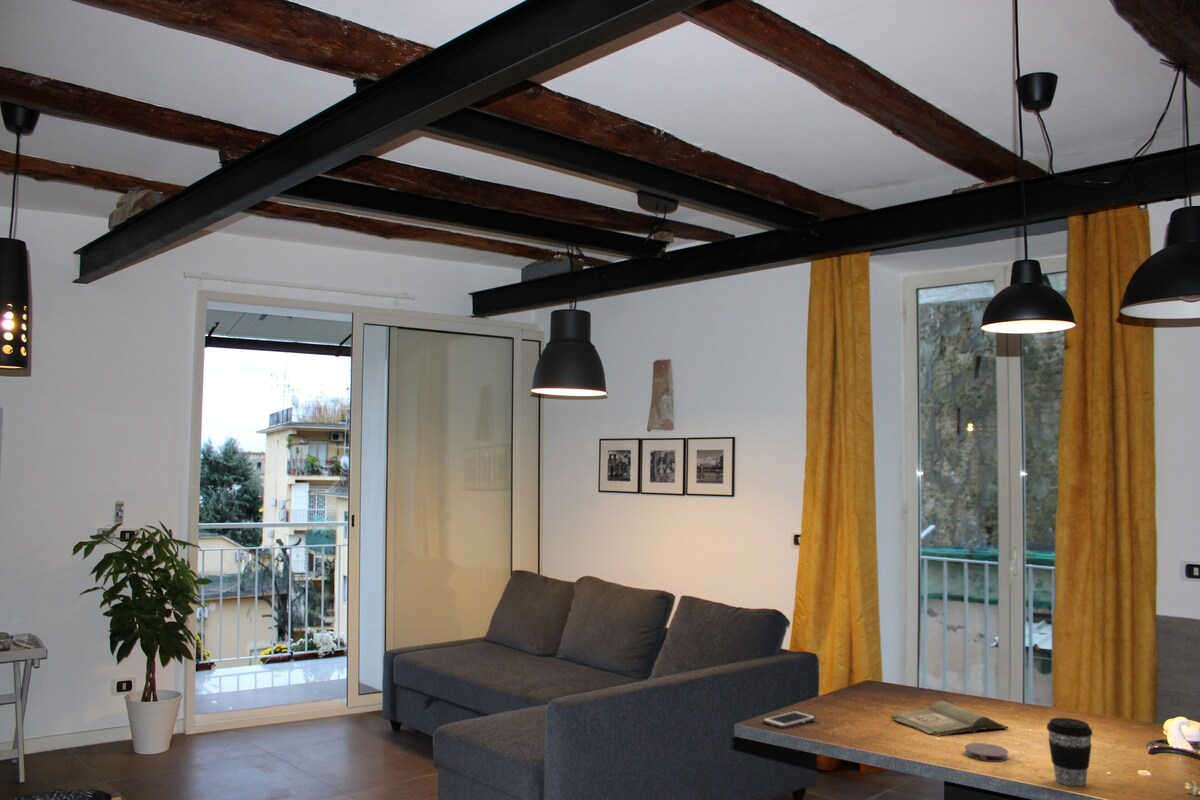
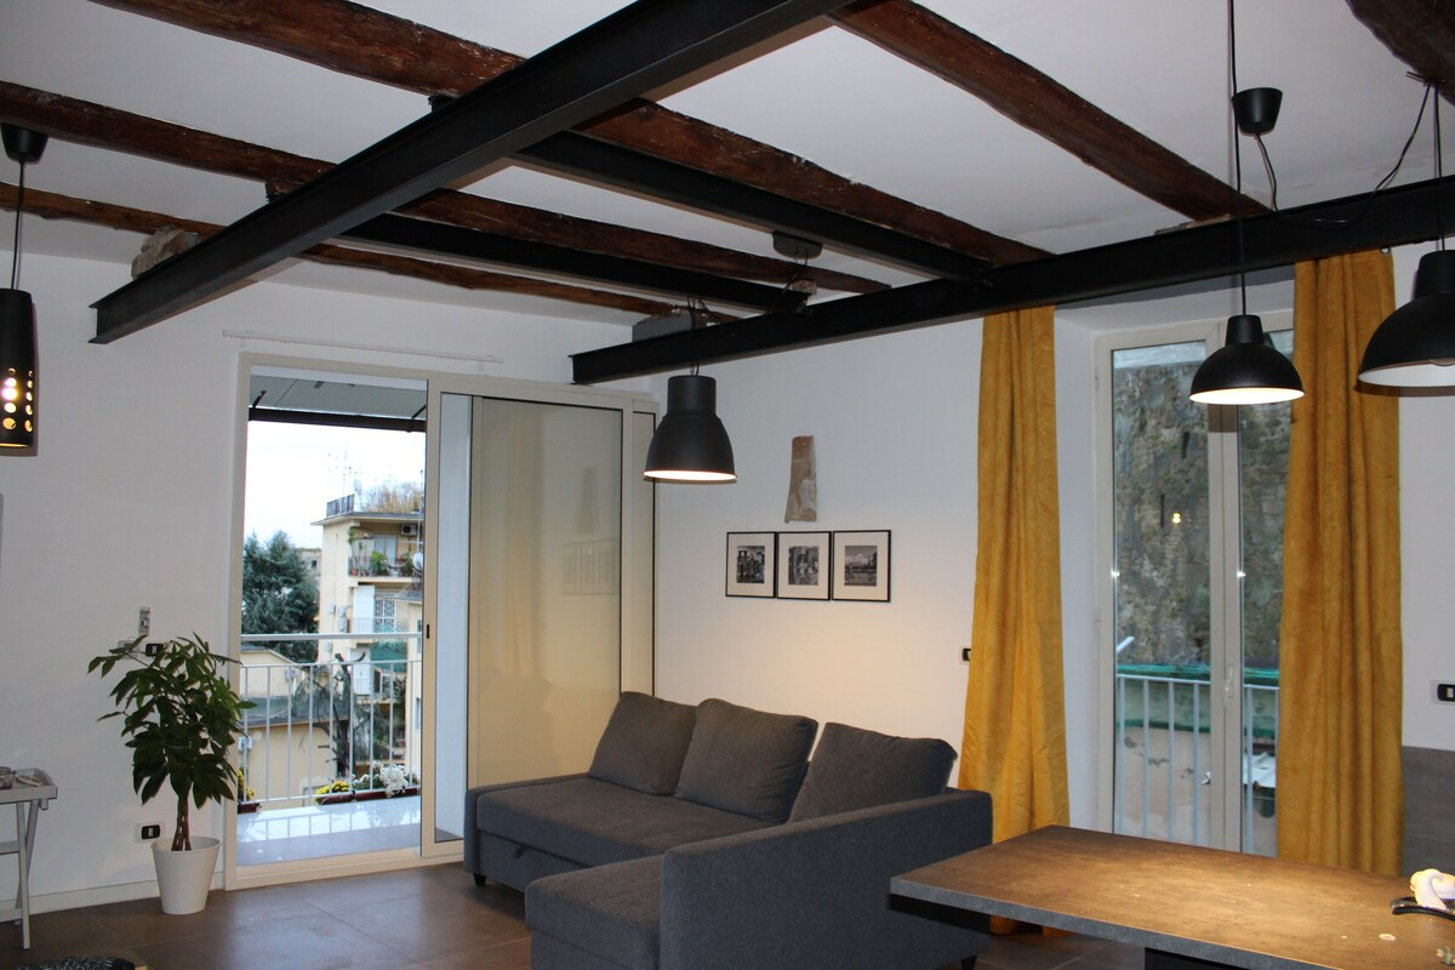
- coffee cup (1069, 751)
- cell phone (789, 719)
- coaster (986, 752)
- hardback book (947, 717)
